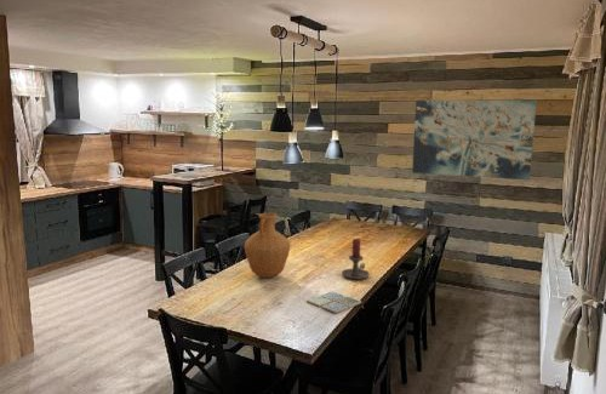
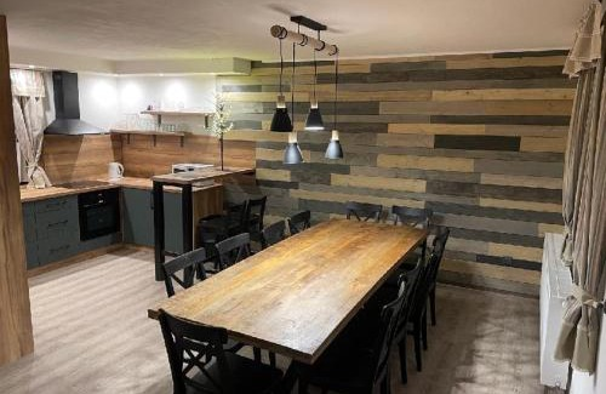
- vase (267, 245)
- wall art (470, 138)
- drink coaster (333, 301)
- candle holder (358, 256)
